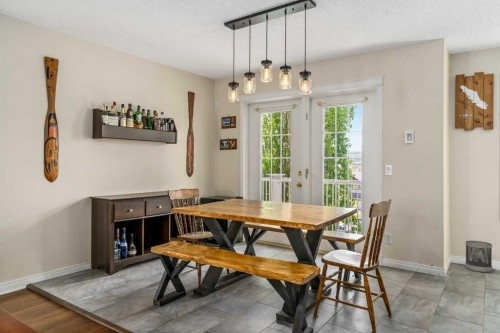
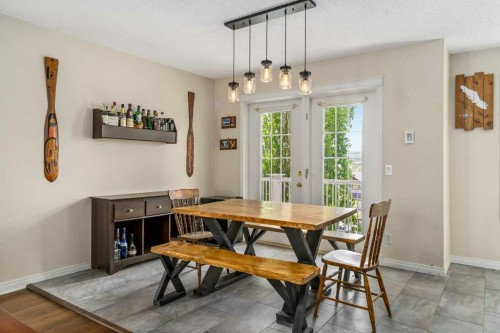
- wastebasket (478, 255)
